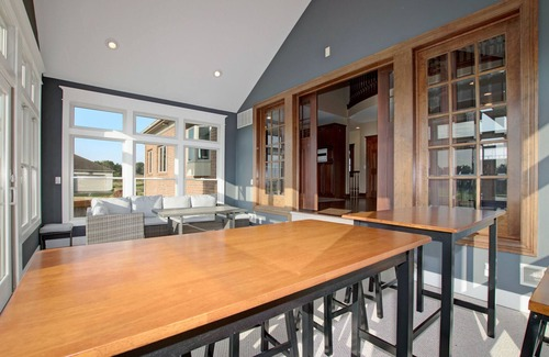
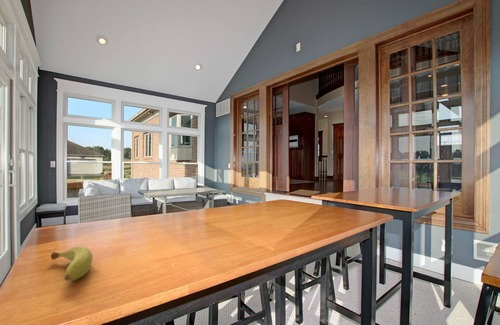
+ fruit (70, 263)
